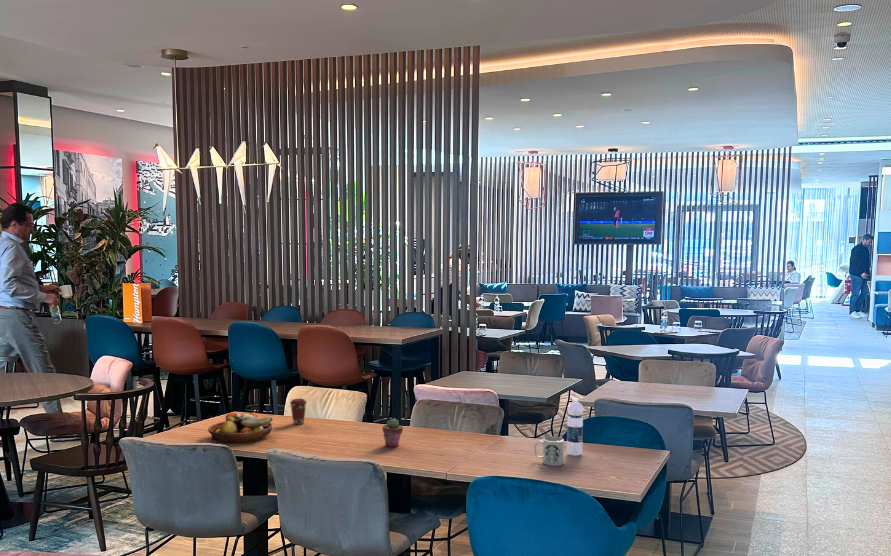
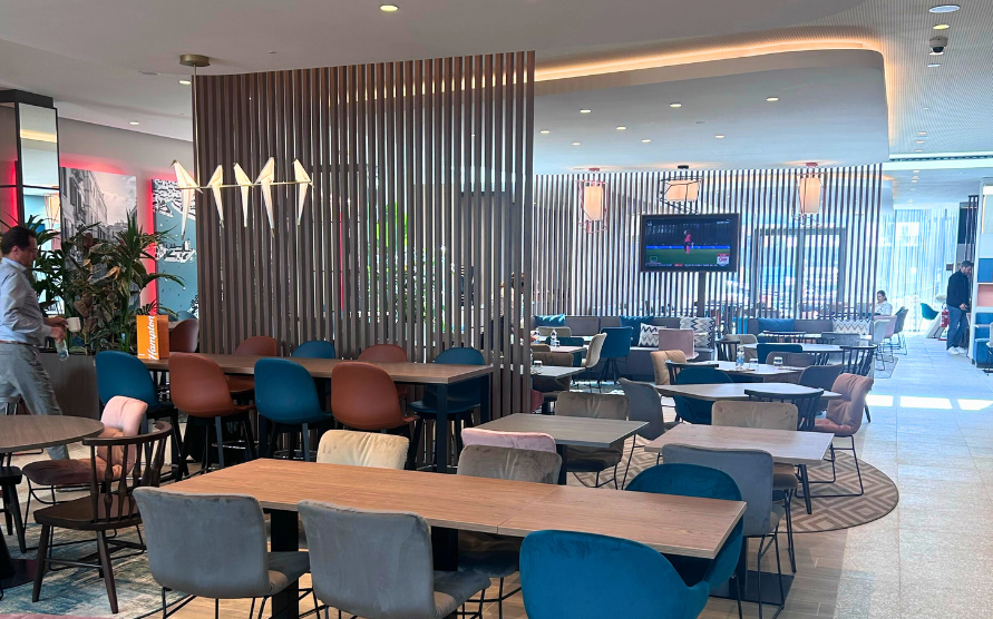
- coffee cup (298, 411)
- water bottle (575, 426)
- fruit bowl (241, 424)
- potted succulent (392, 431)
- mug (548, 450)
